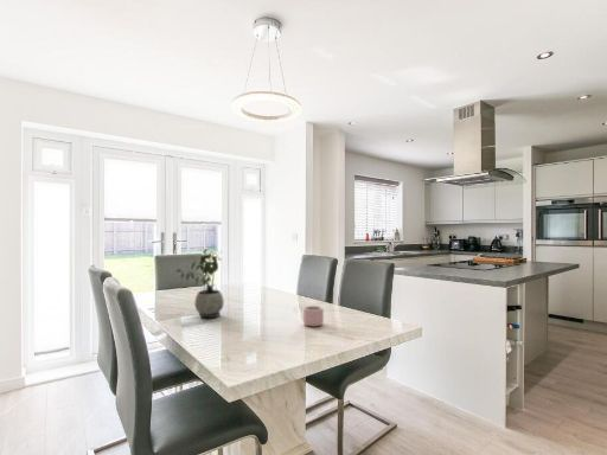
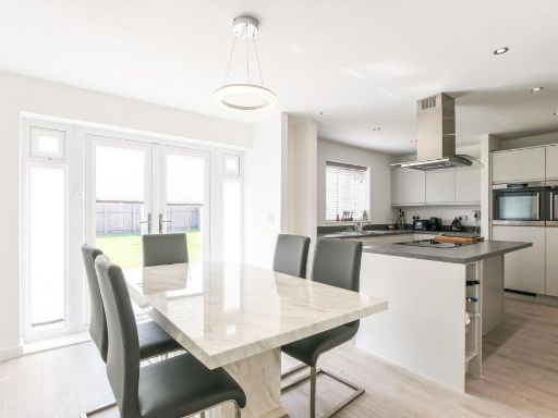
- mug (312, 315)
- potted plant (203, 282)
